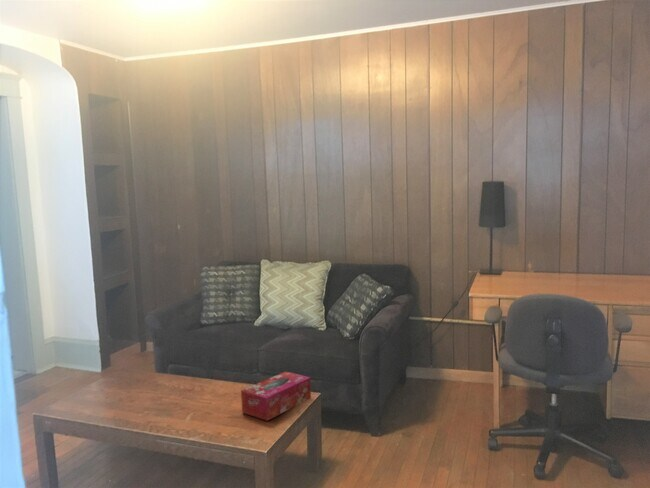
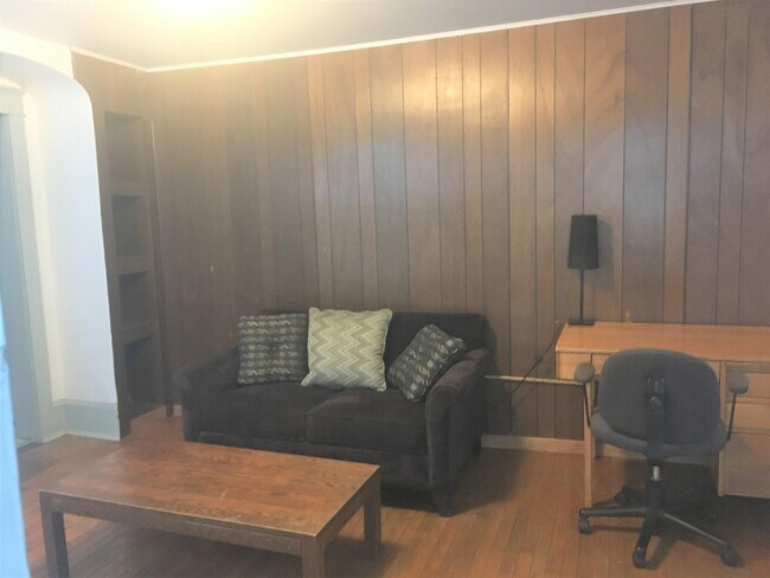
- tissue box (276, 394)
